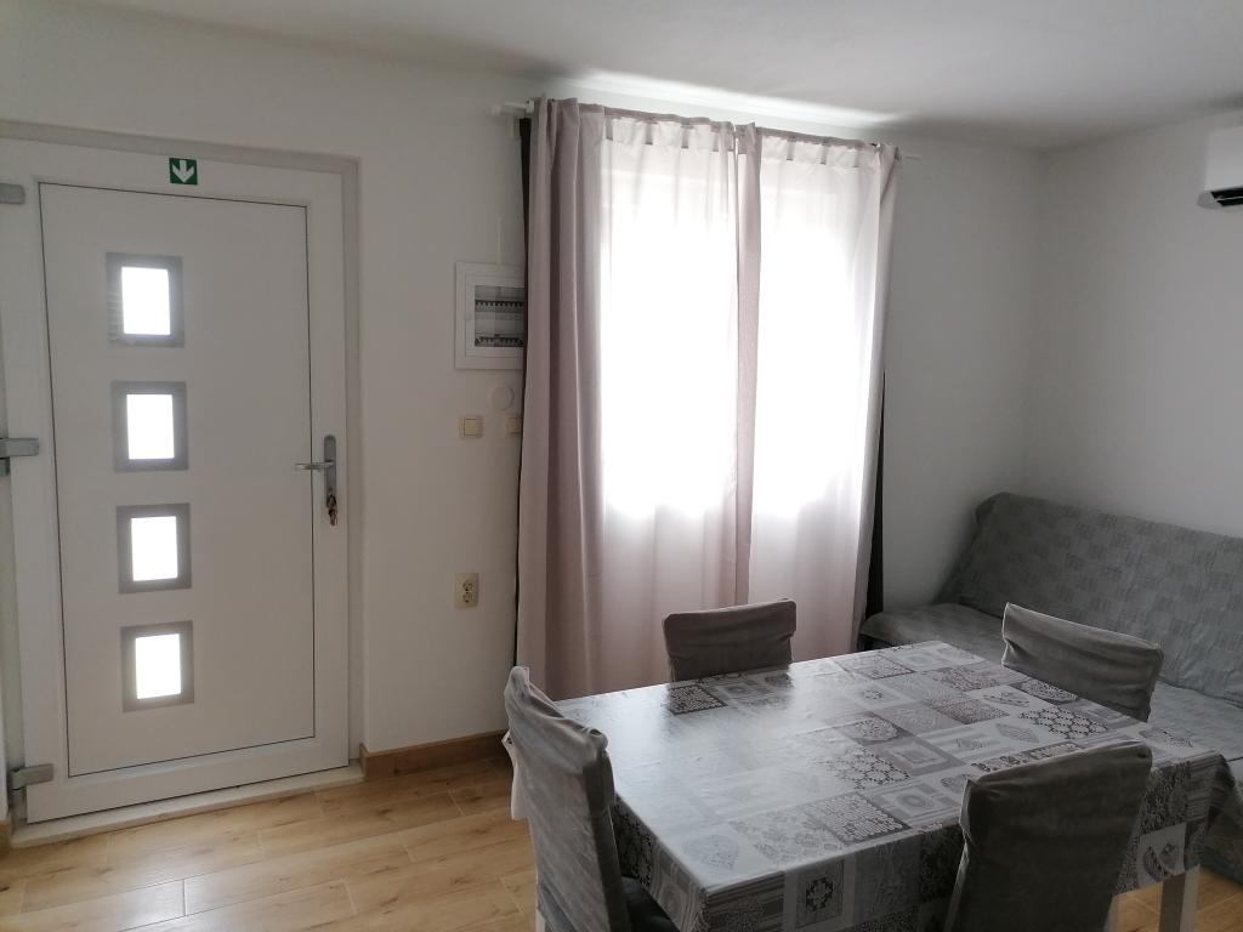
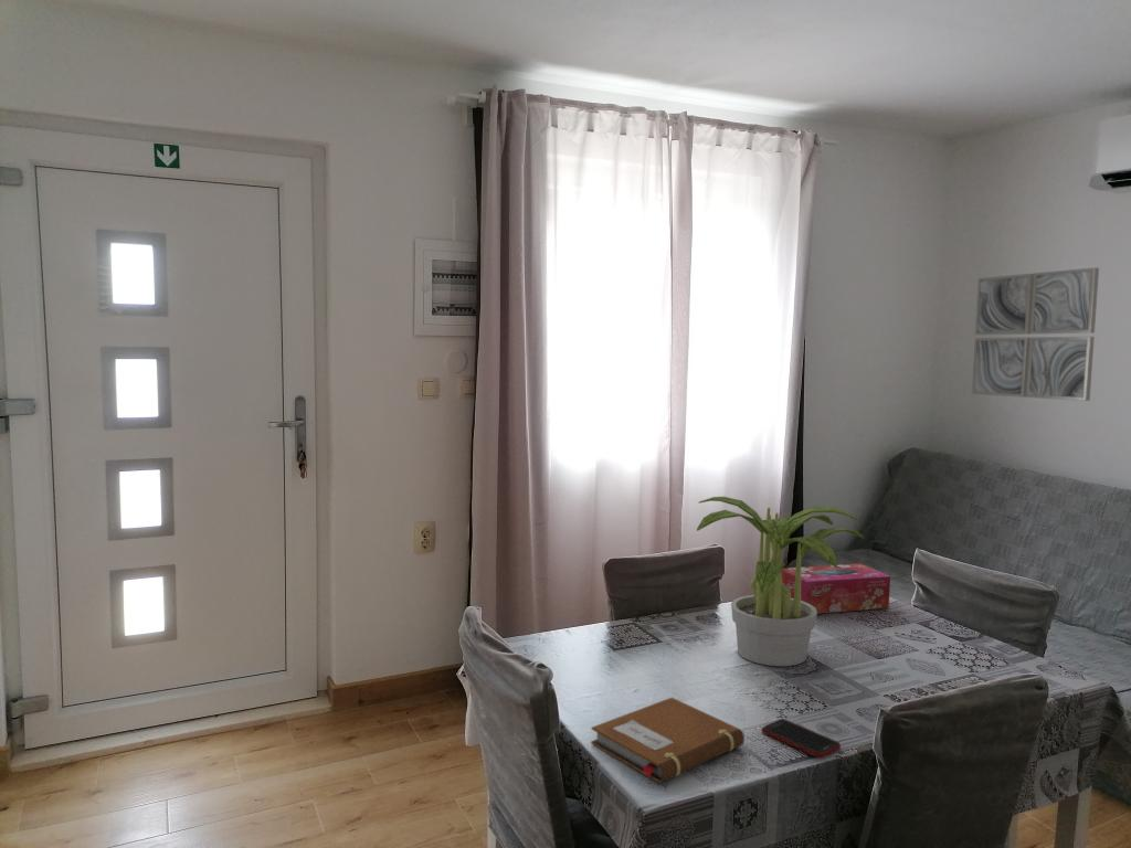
+ notebook (665, 738)
+ potted plant (776, 579)
+ cell phone (800, 738)
+ tissue box (834, 587)
+ wall art (1029, 333)
